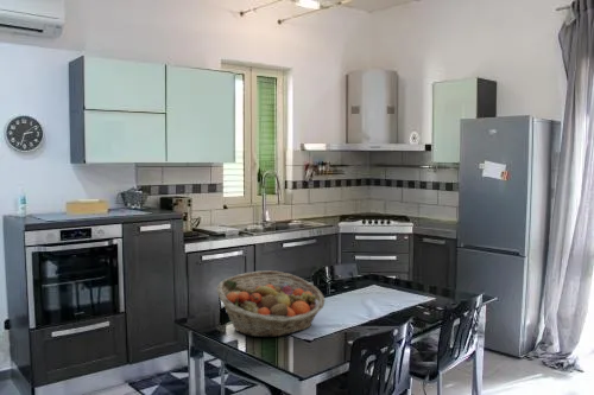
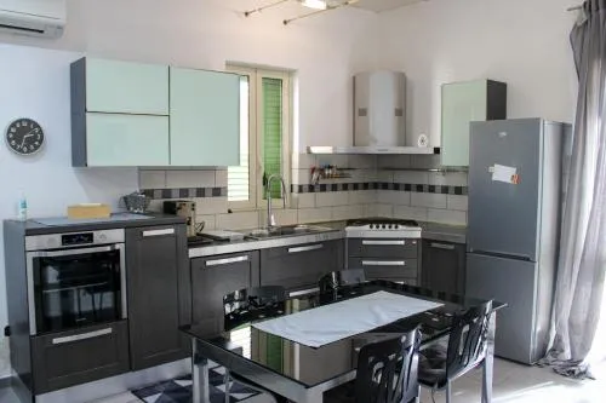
- fruit basket (271, 301)
